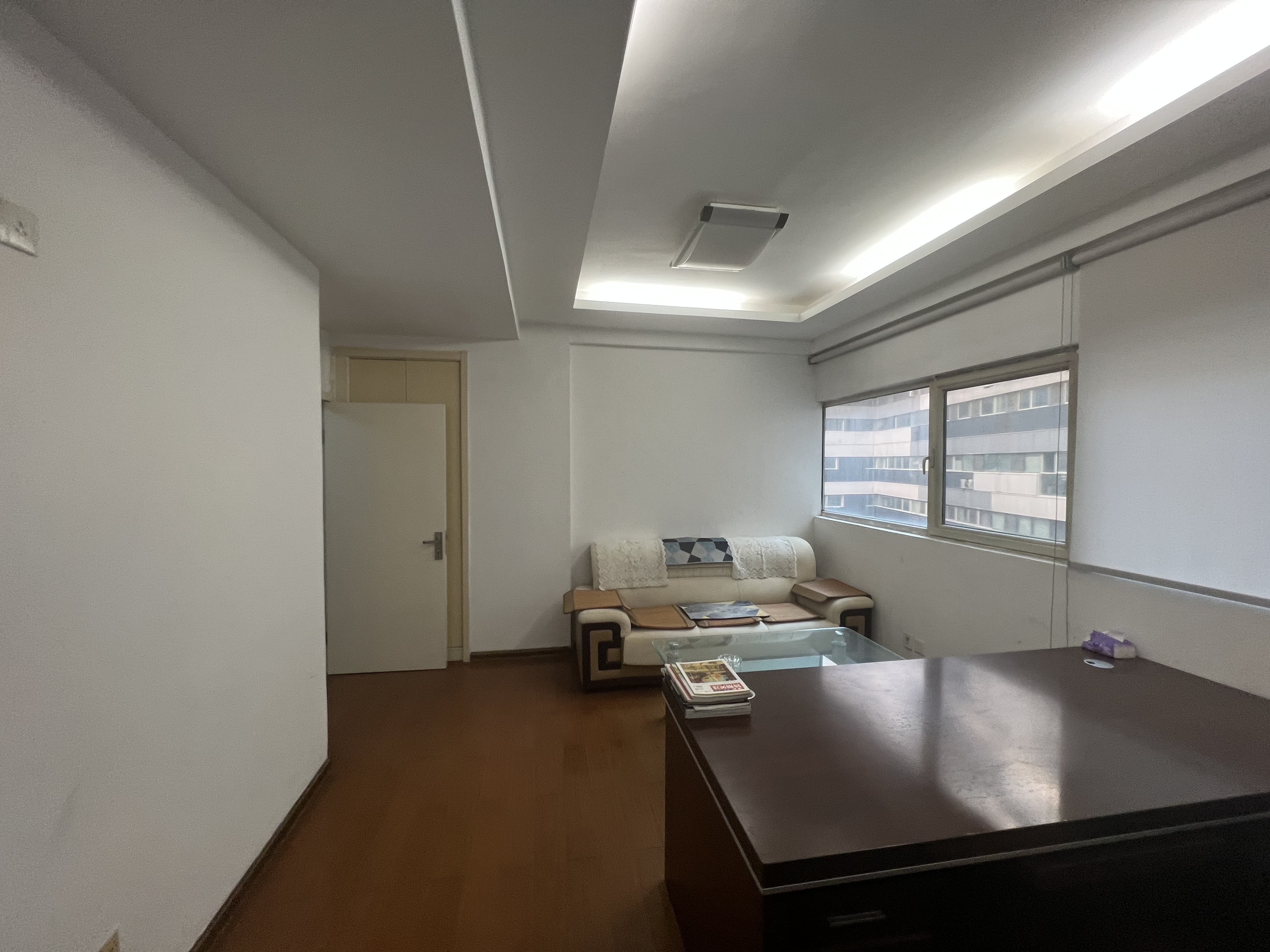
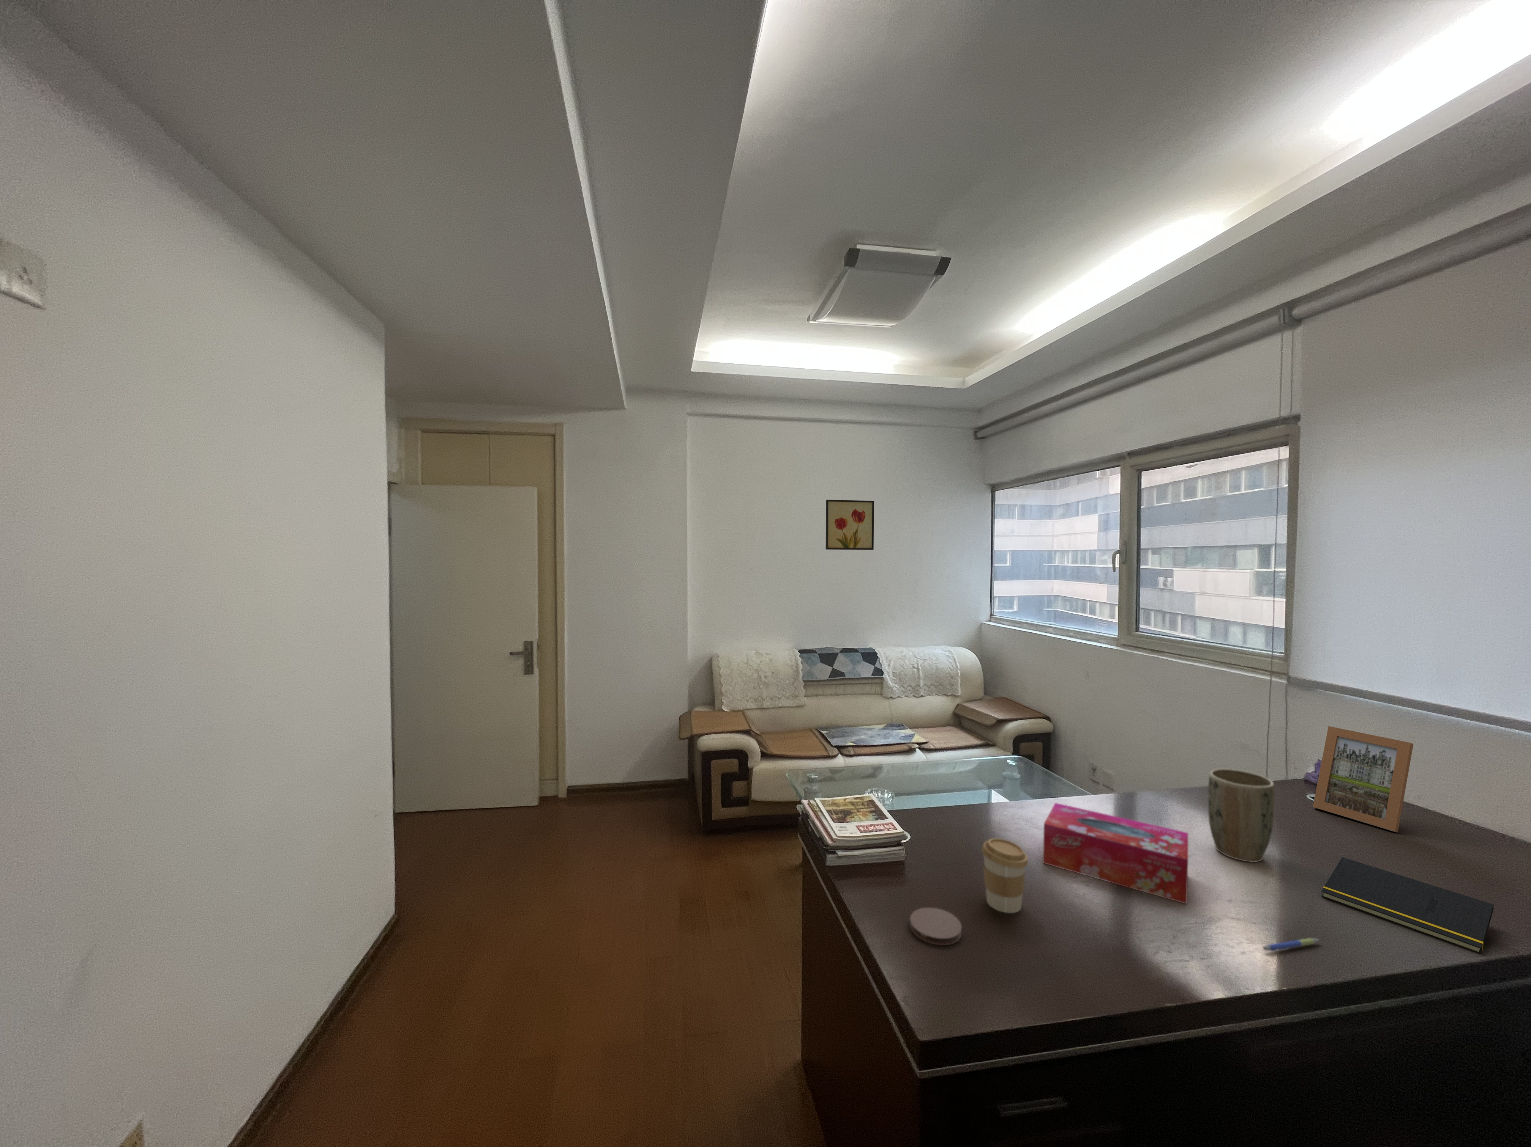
+ notepad (1403, 900)
+ tissue box (1114, 848)
+ picture frame (1367, 775)
+ wall art (850, 525)
+ coaster (935, 925)
+ plant pot (1239, 816)
+ pen (1292, 943)
+ coffee cup (1004, 874)
